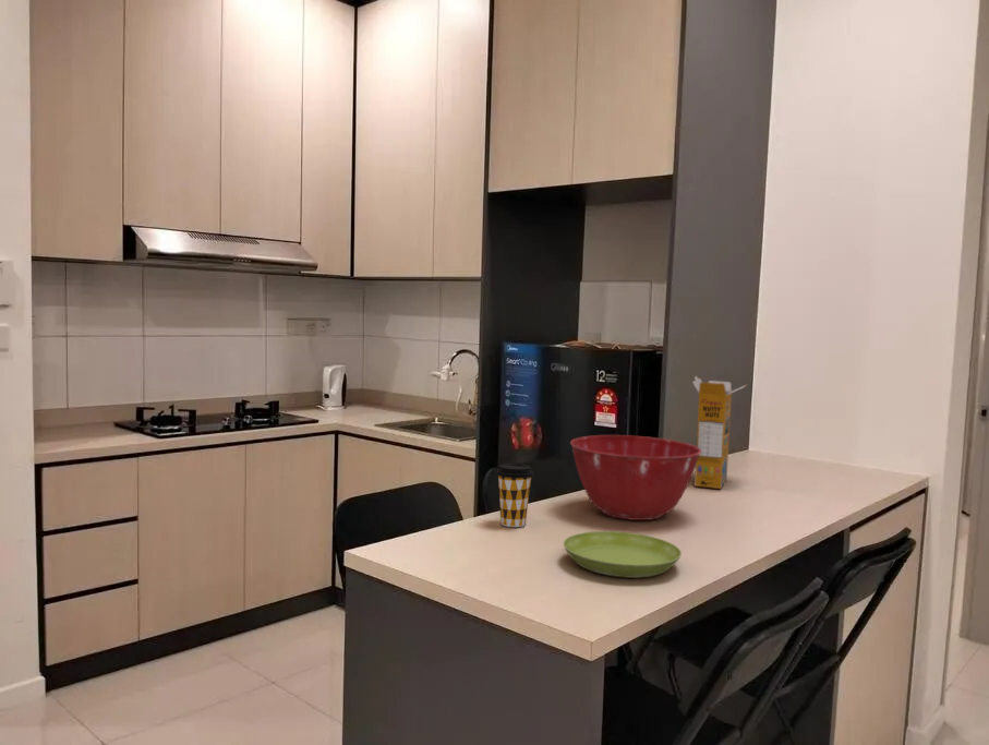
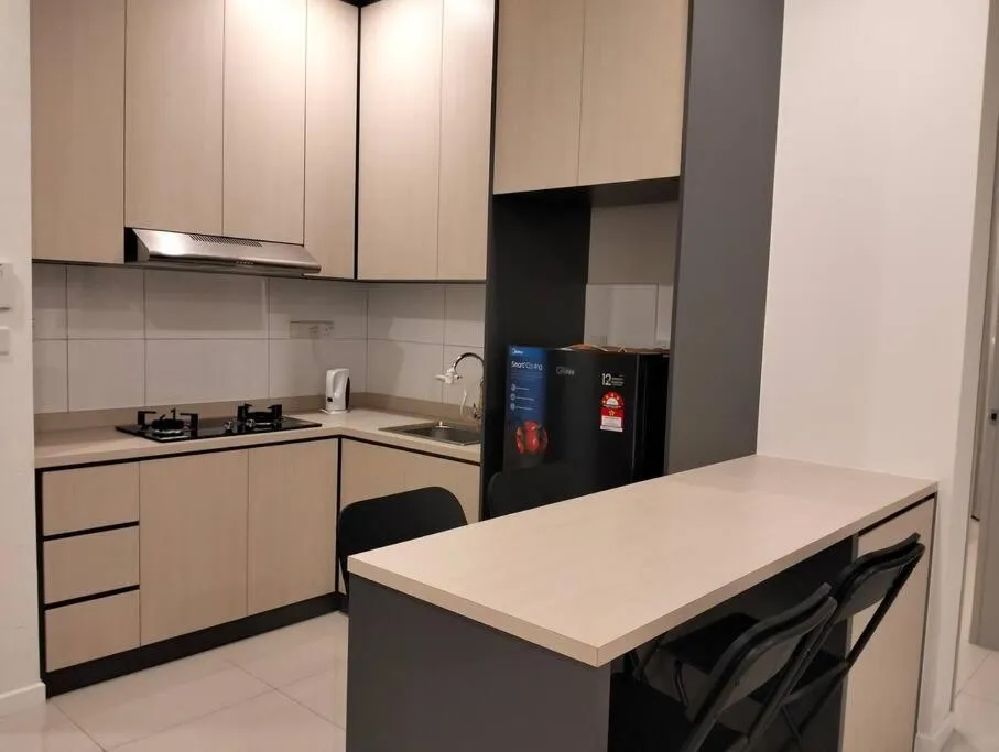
- mixing bowl (634, 478)
- saucer (620, 554)
- coffee cup (514, 495)
- cereal box (717, 430)
